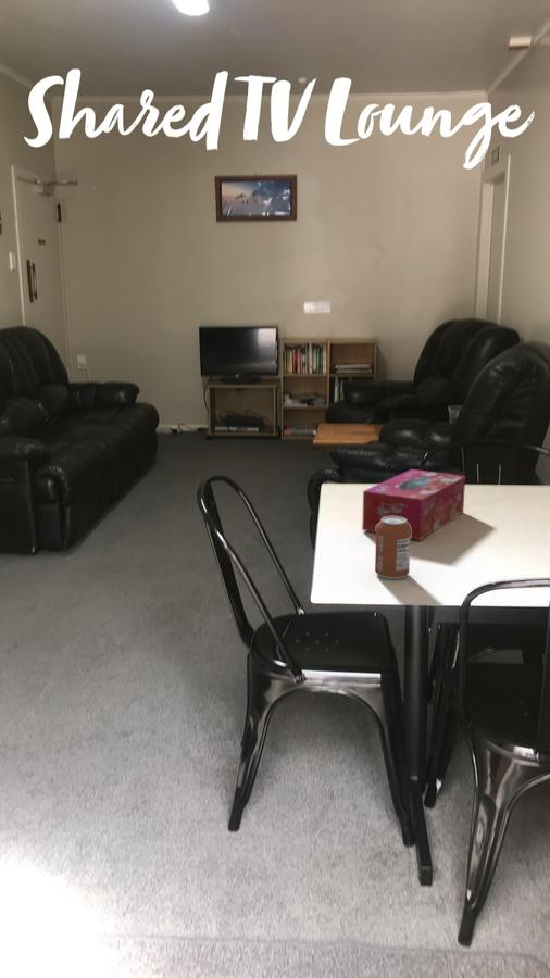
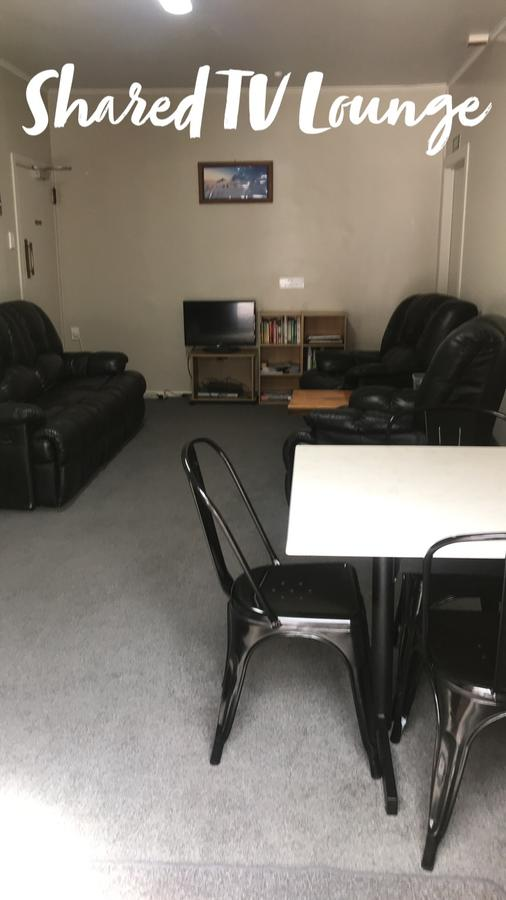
- tissue box (415, 502)
- can (392, 547)
